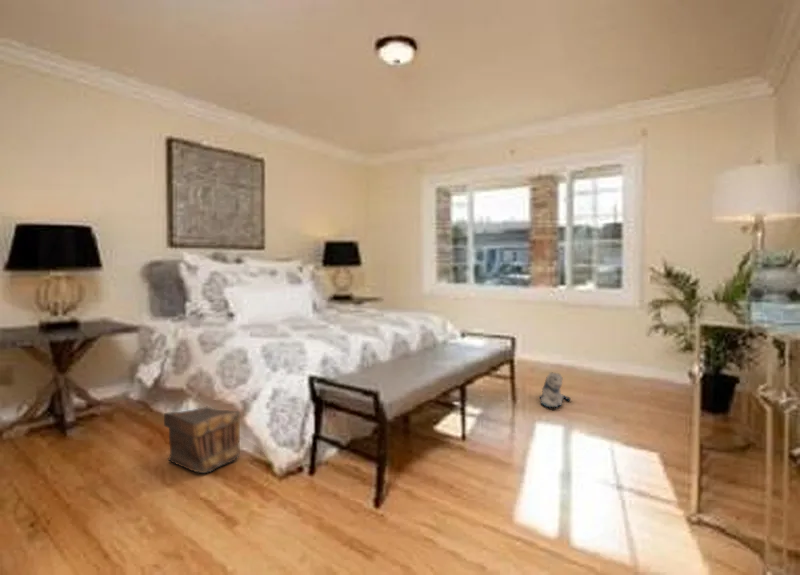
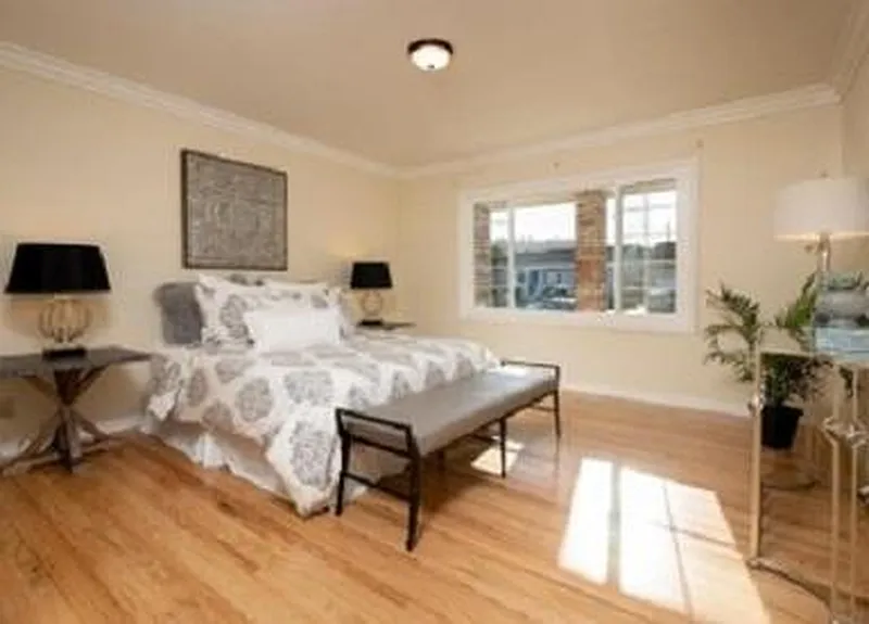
- pouch (204, 435)
- plush toy (555, 386)
